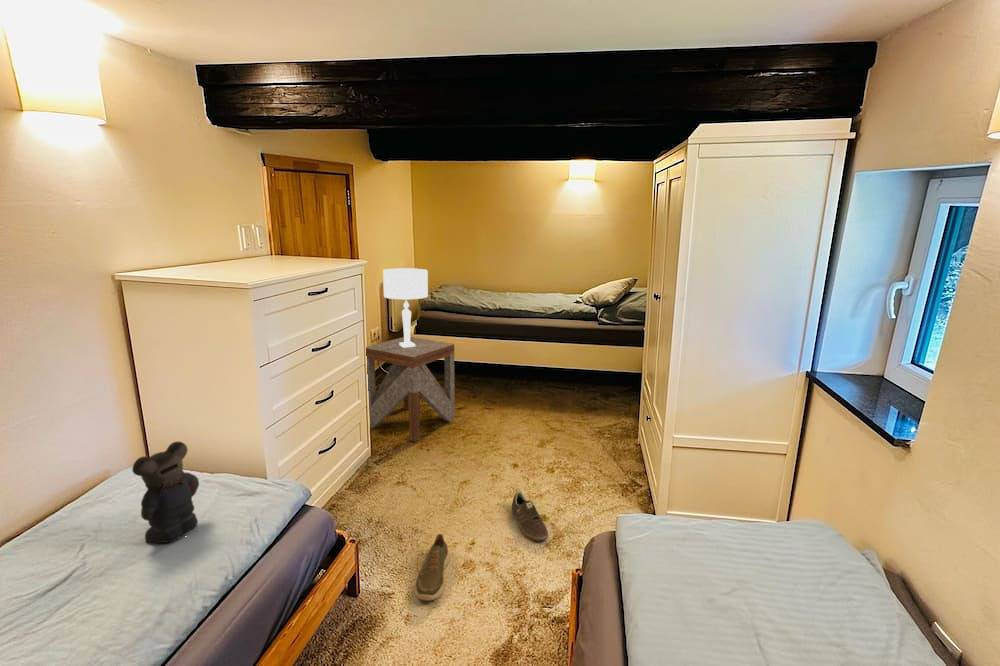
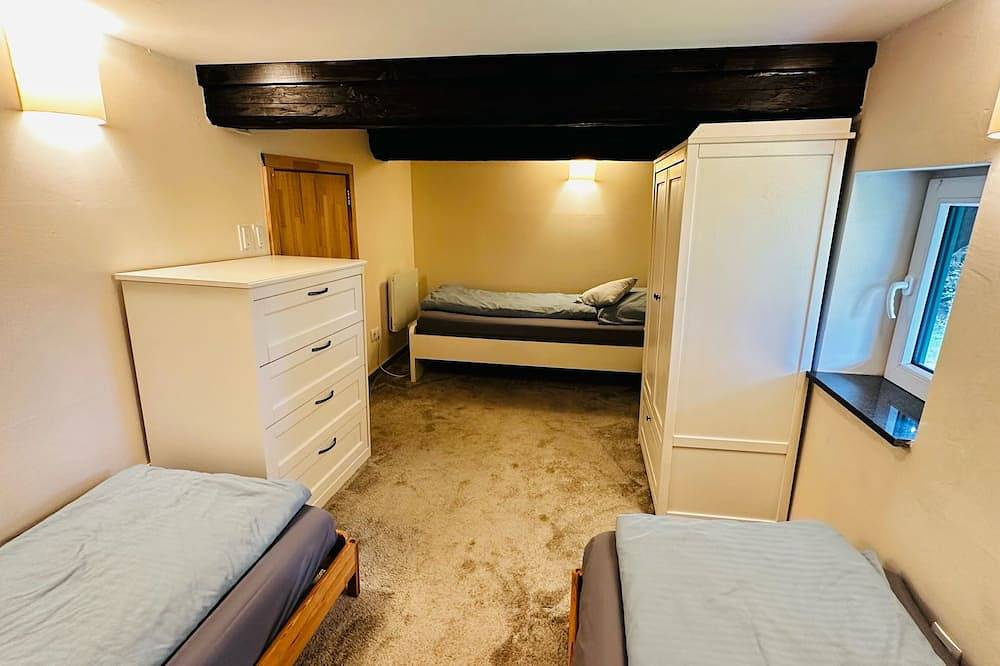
- table lamp (406, 308)
- side table (410, 385)
- sneaker (527, 514)
- shoe (432, 563)
- bear (171, 485)
